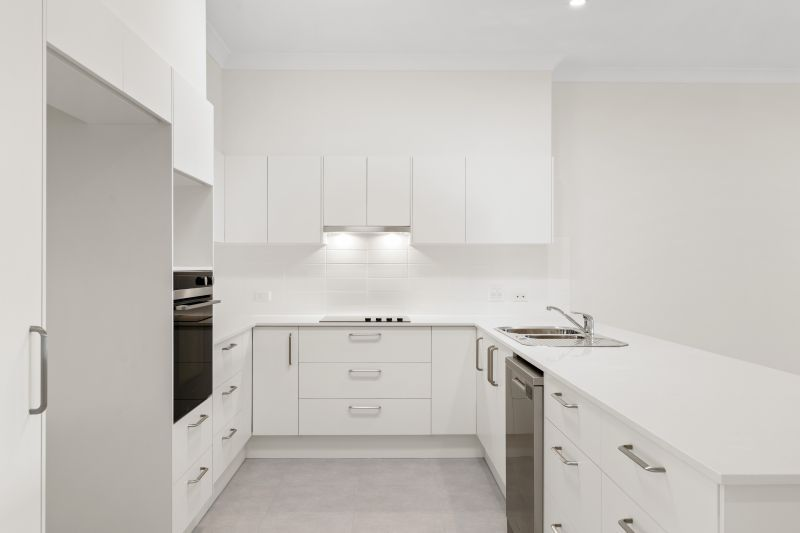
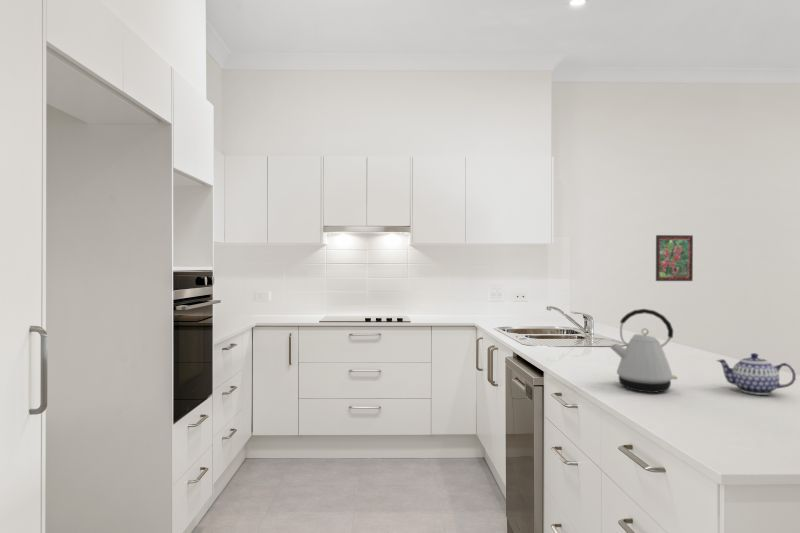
+ kettle (642, 348)
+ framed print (674, 258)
+ teapot (754, 372)
